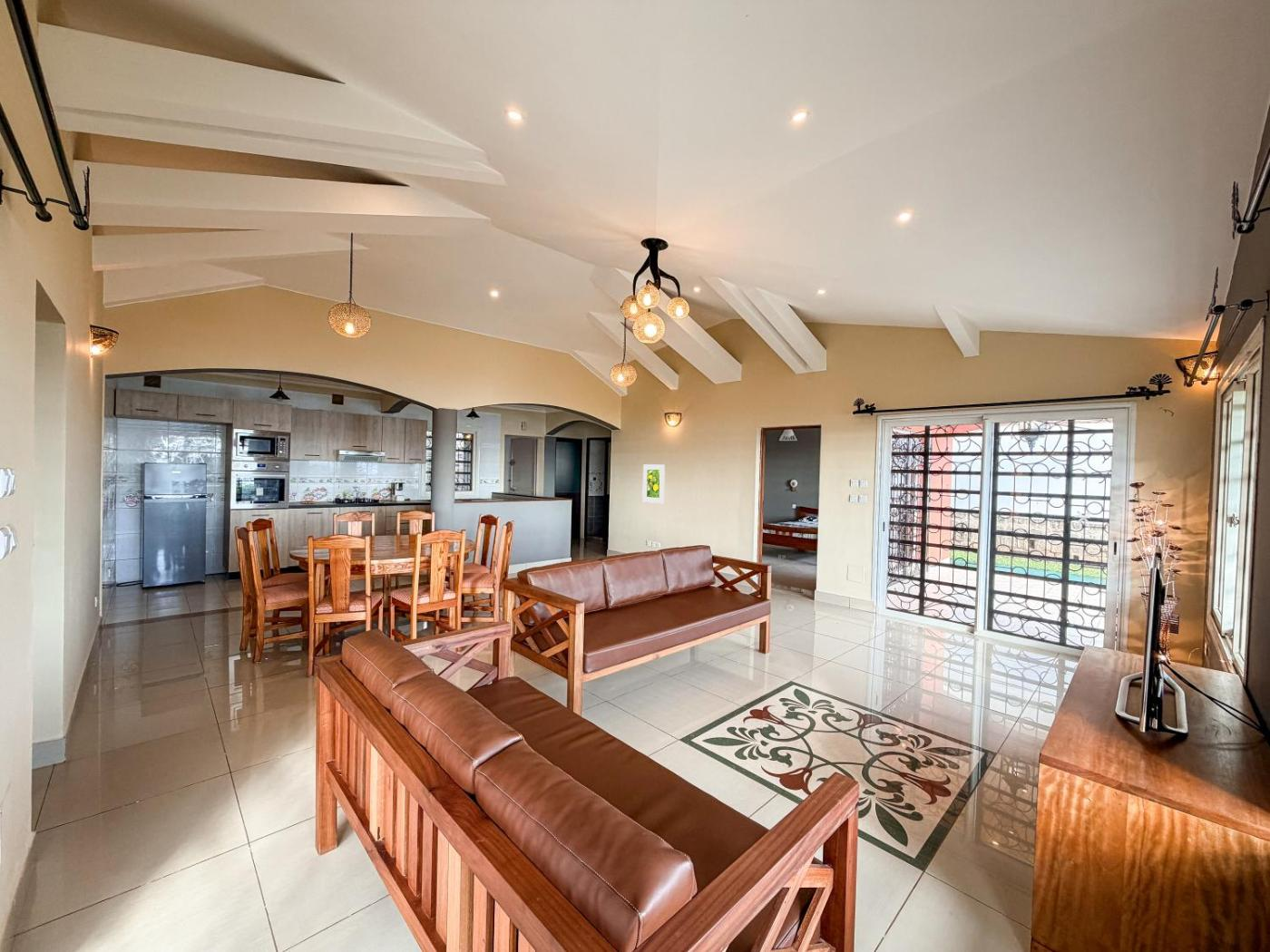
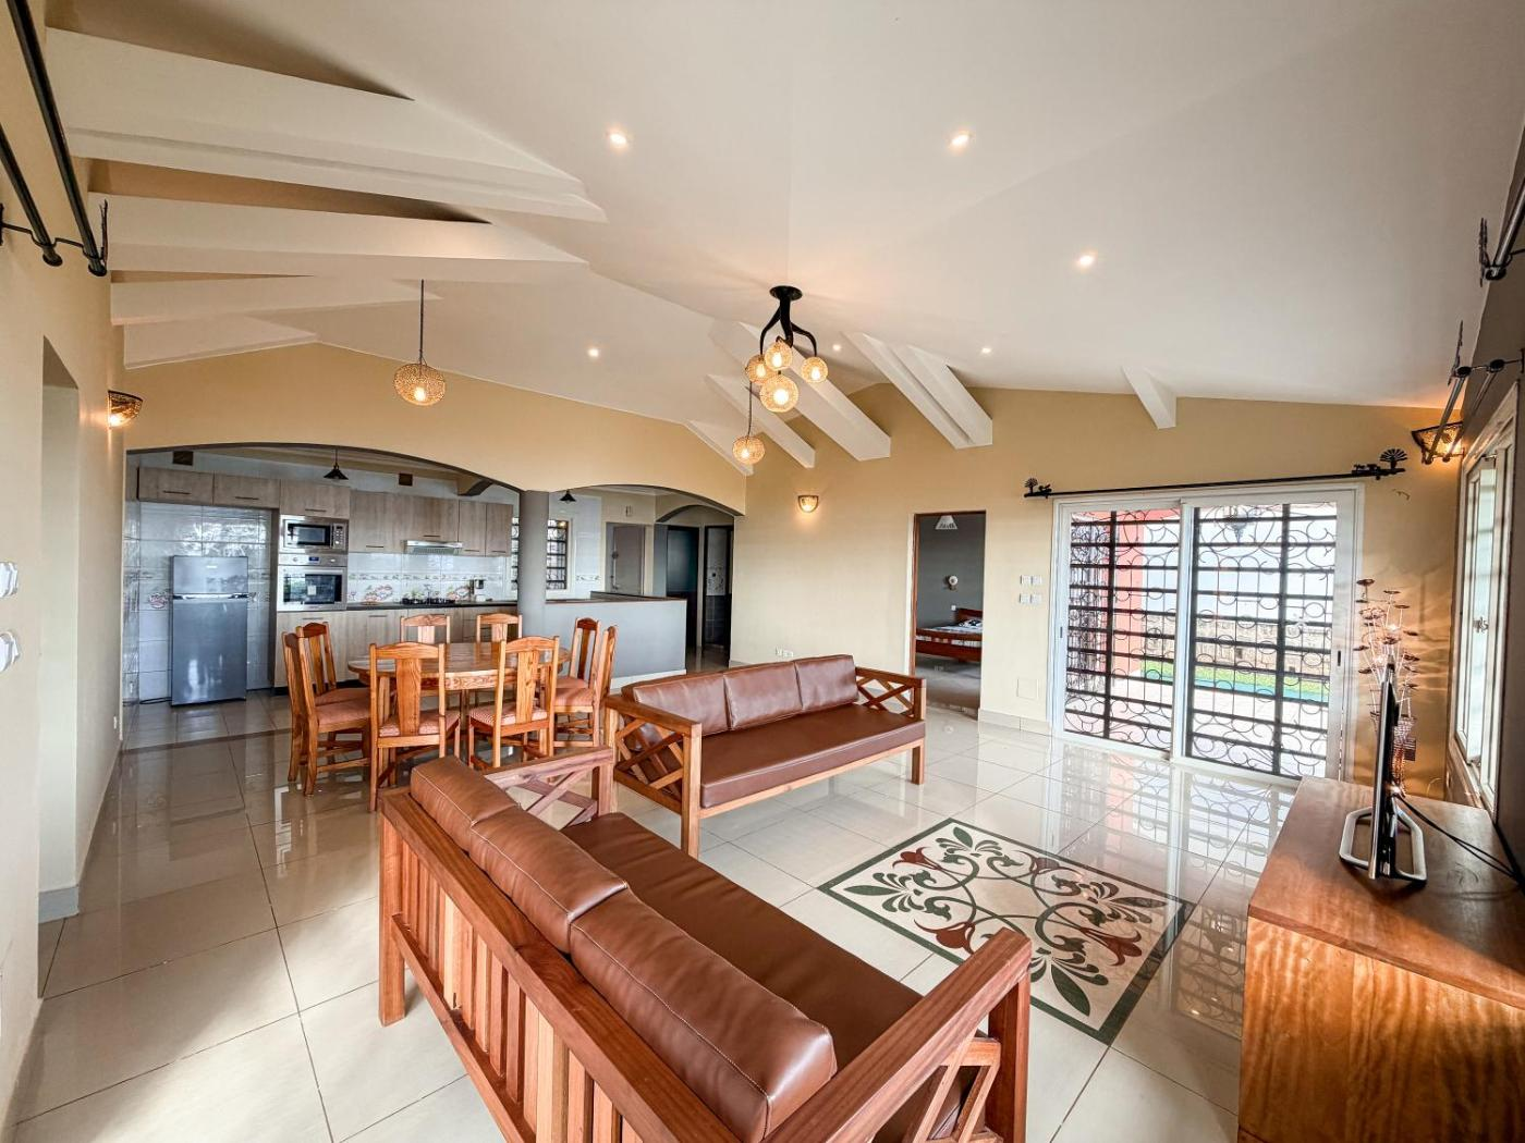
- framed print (653, 483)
